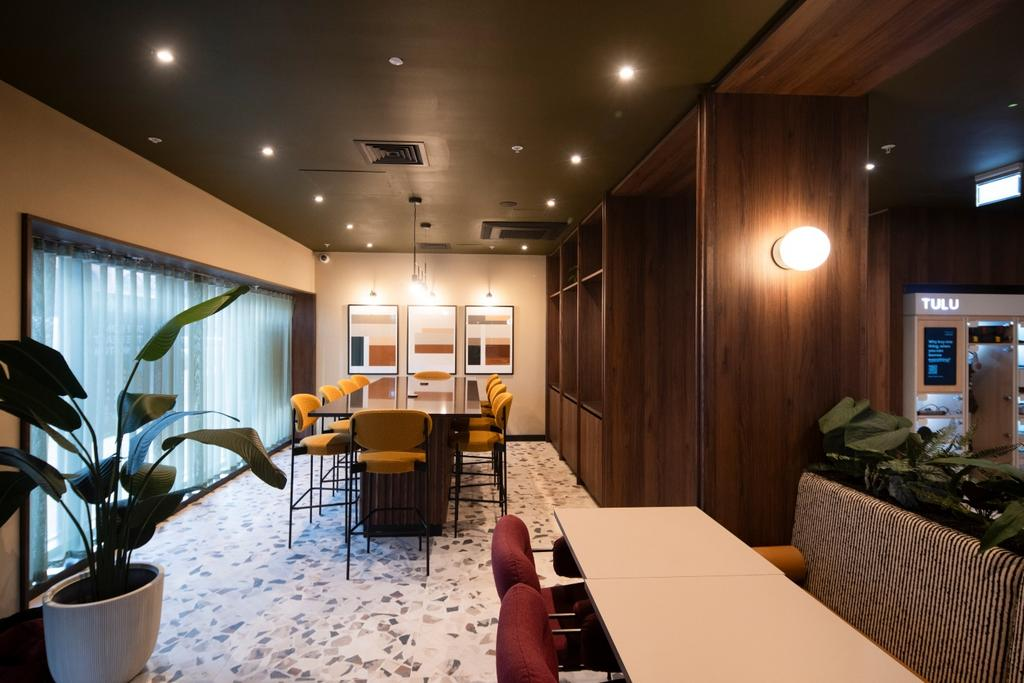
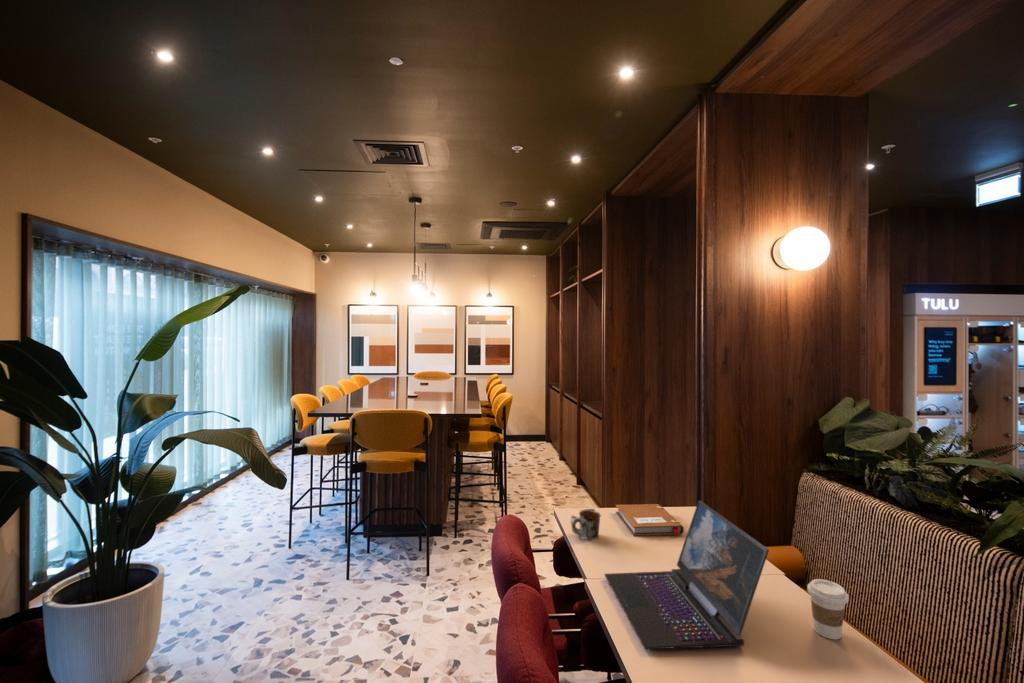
+ laptop (677, 565)
+ mug (585, 524)
+ coffee cup (827, 609)
+ notebook (648, 519)
